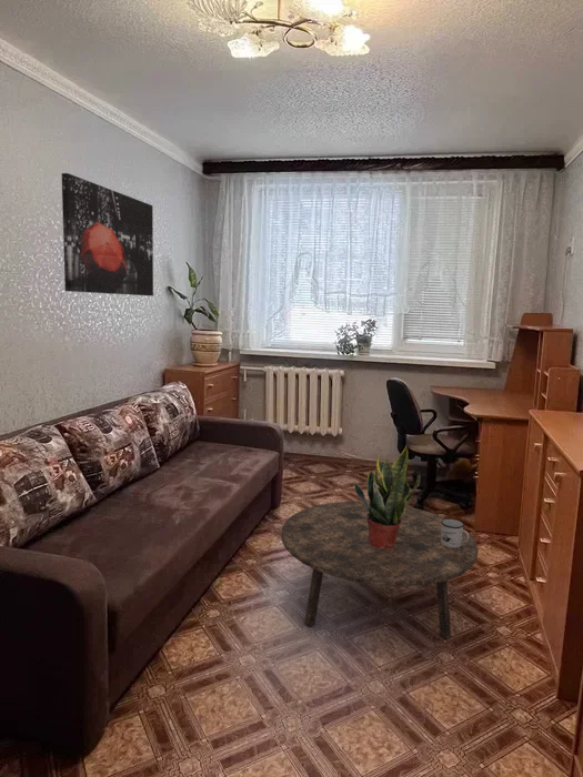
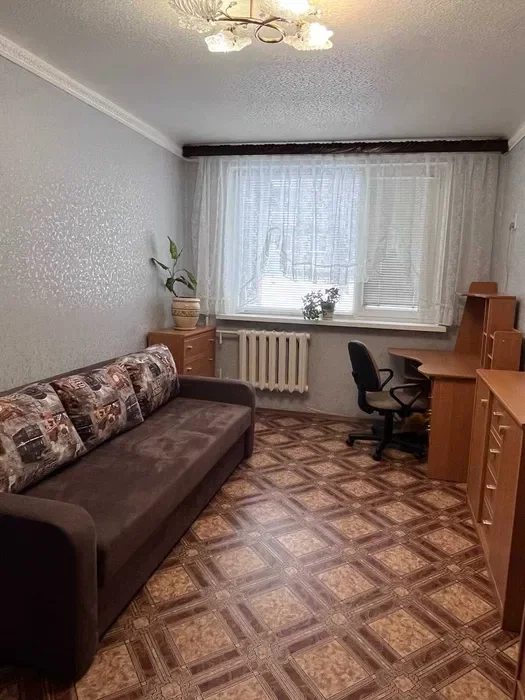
- wall art (113, 243)
- coffee table (375, 565)
- mug (454, 534)
- potted plant (380, 493)
